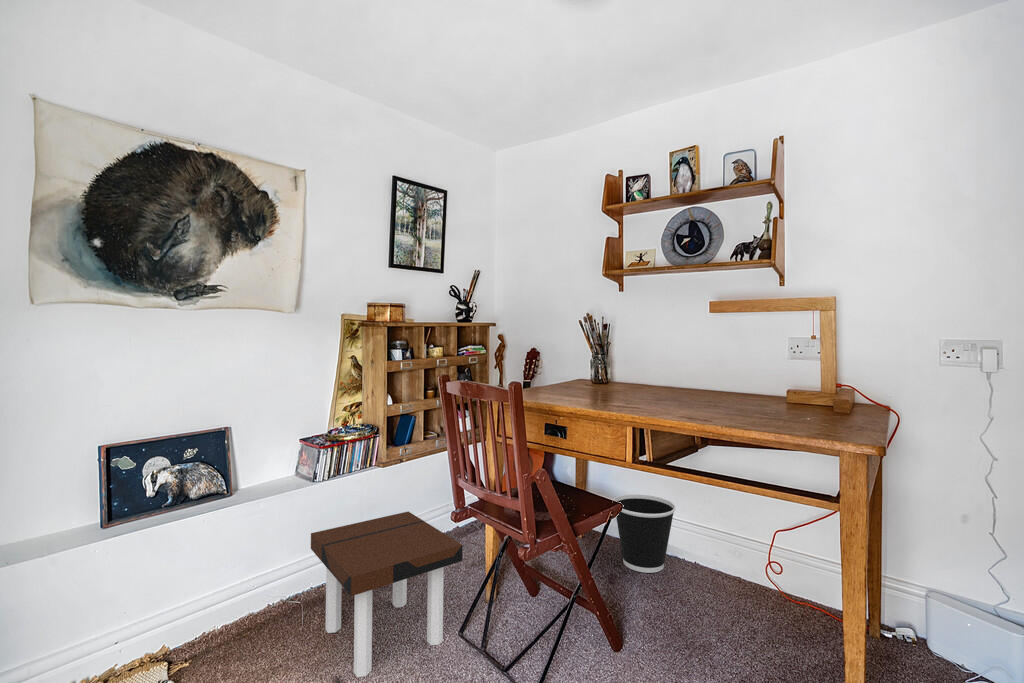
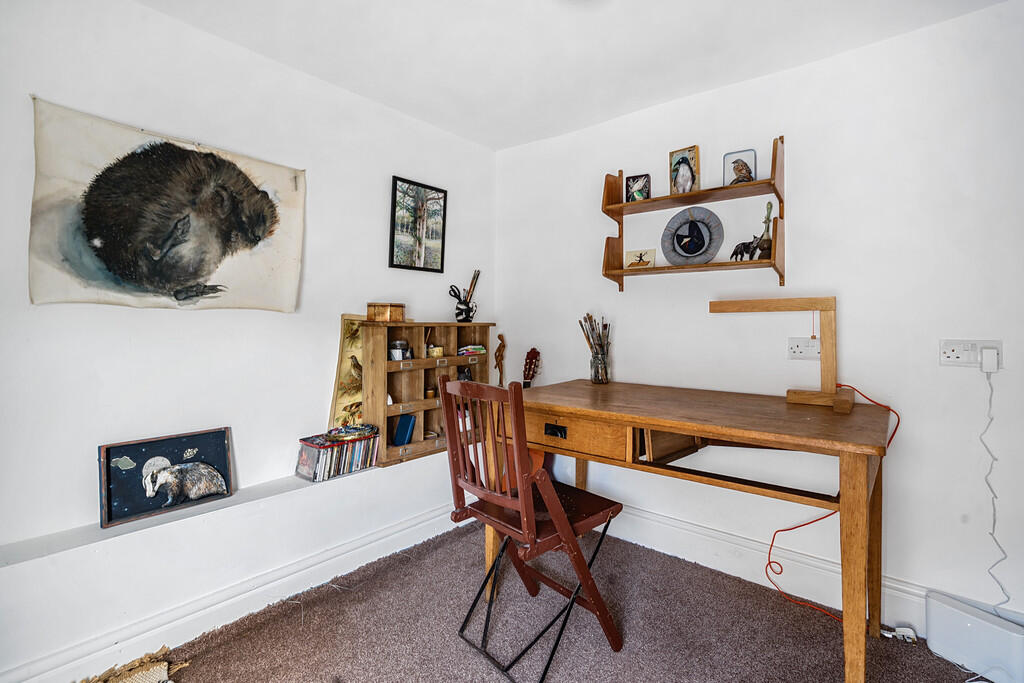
- side table (384, 585)
- wastebasket (643, 533)
